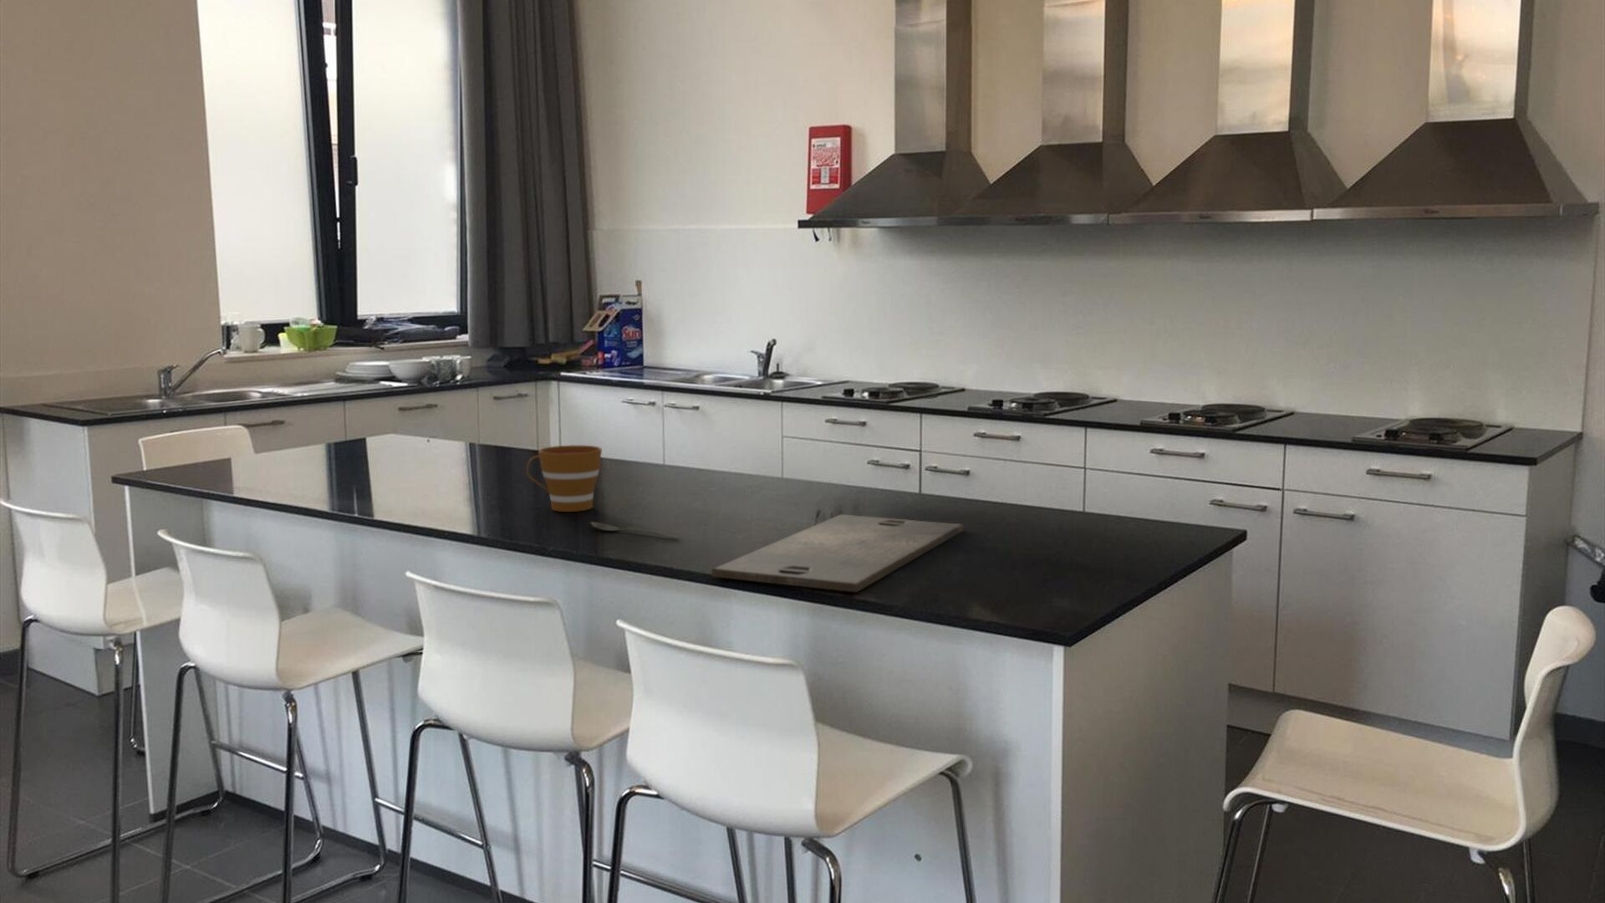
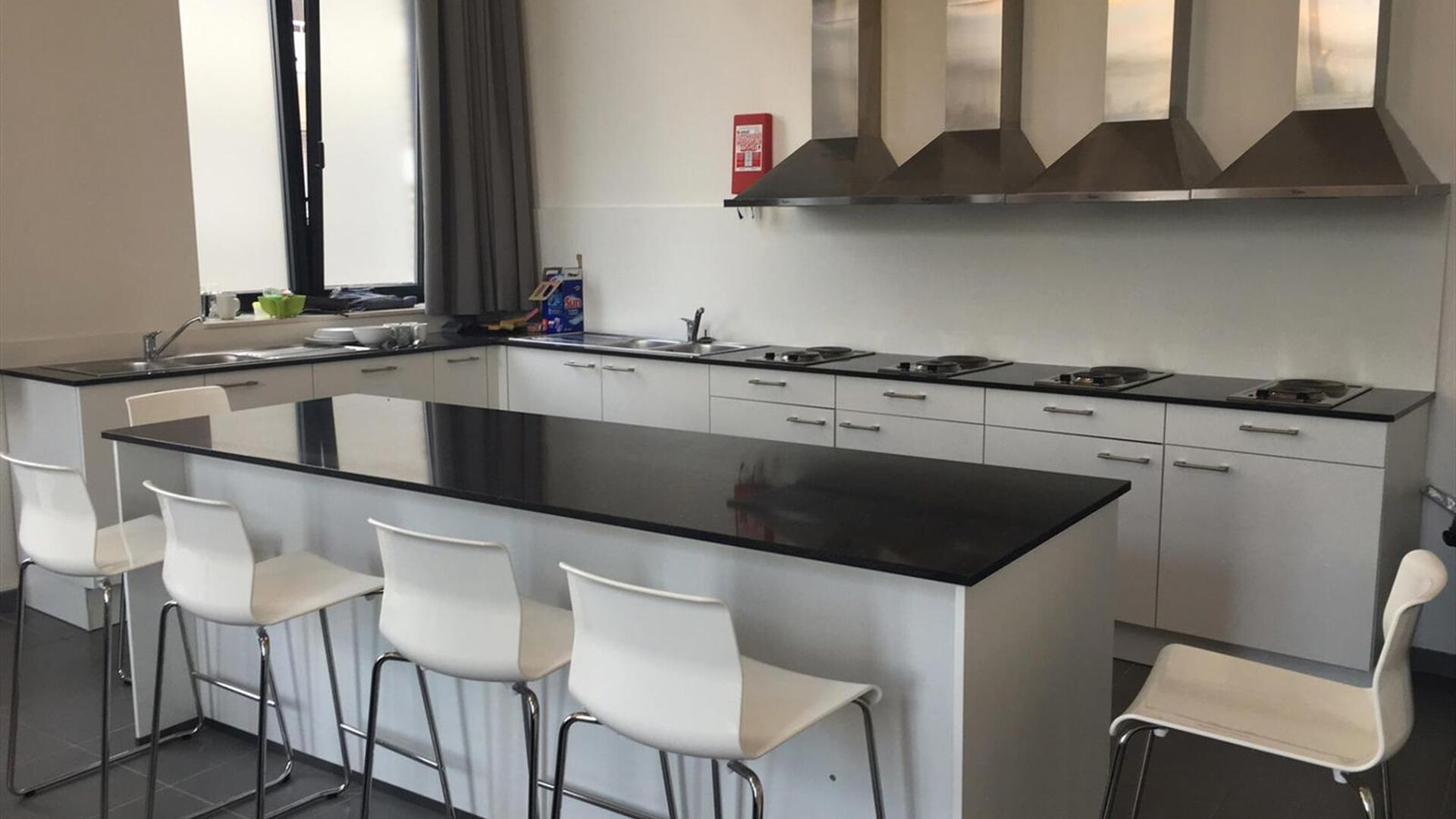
- spoon (634, 530)
- cutting board (847, 548)
- cup (565, 479)
